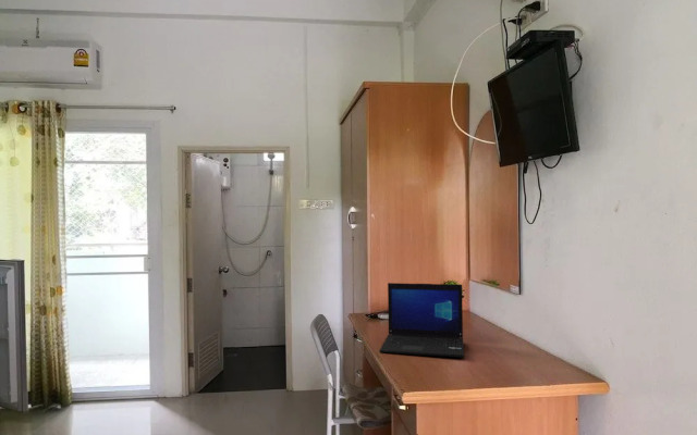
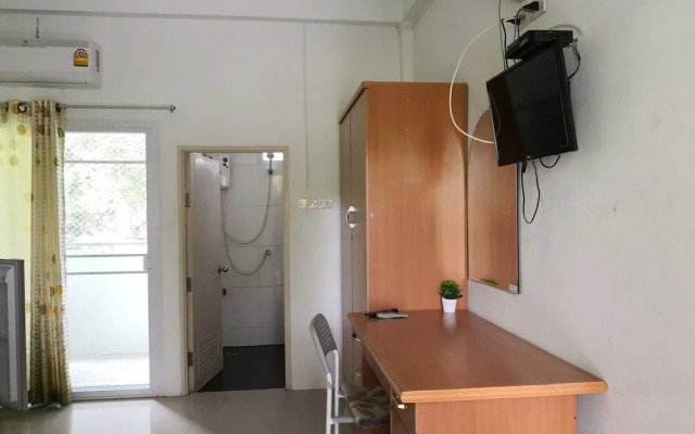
- laptop (423, 316)
